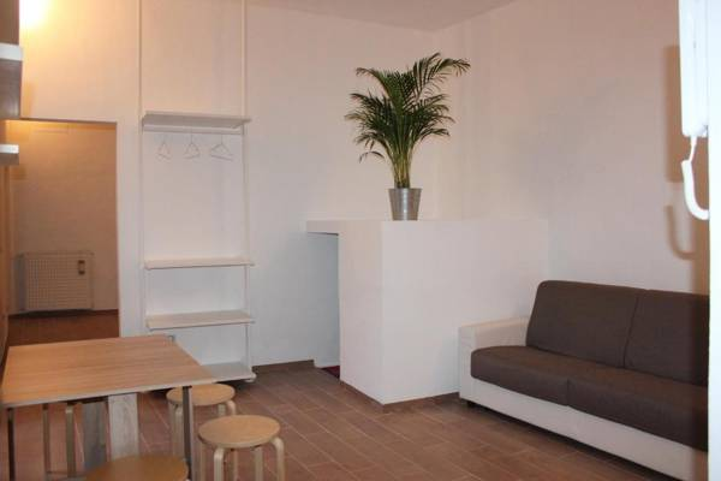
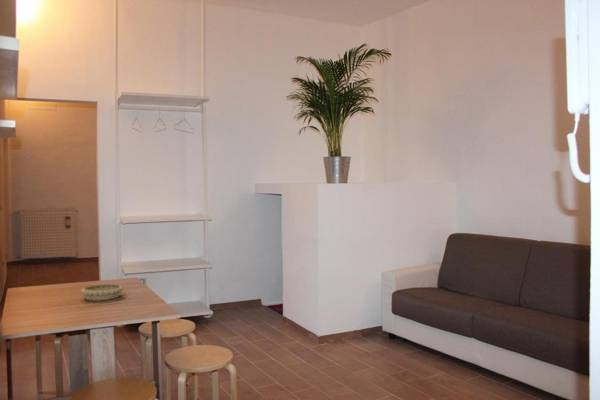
+ decorative bowl (102, 292)
